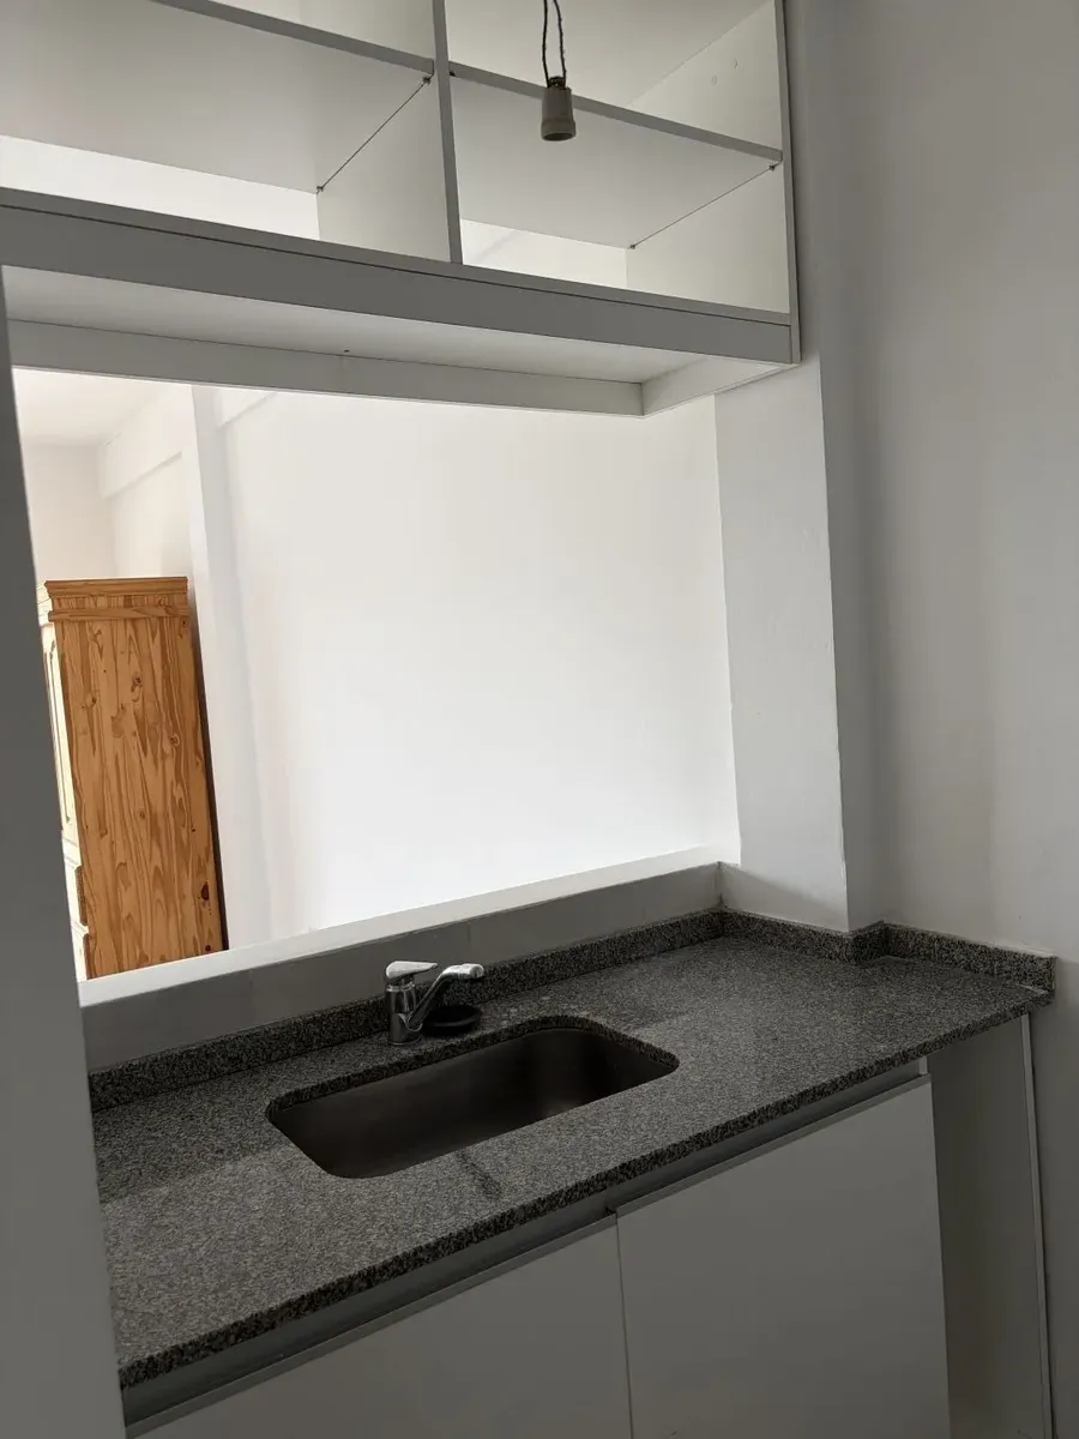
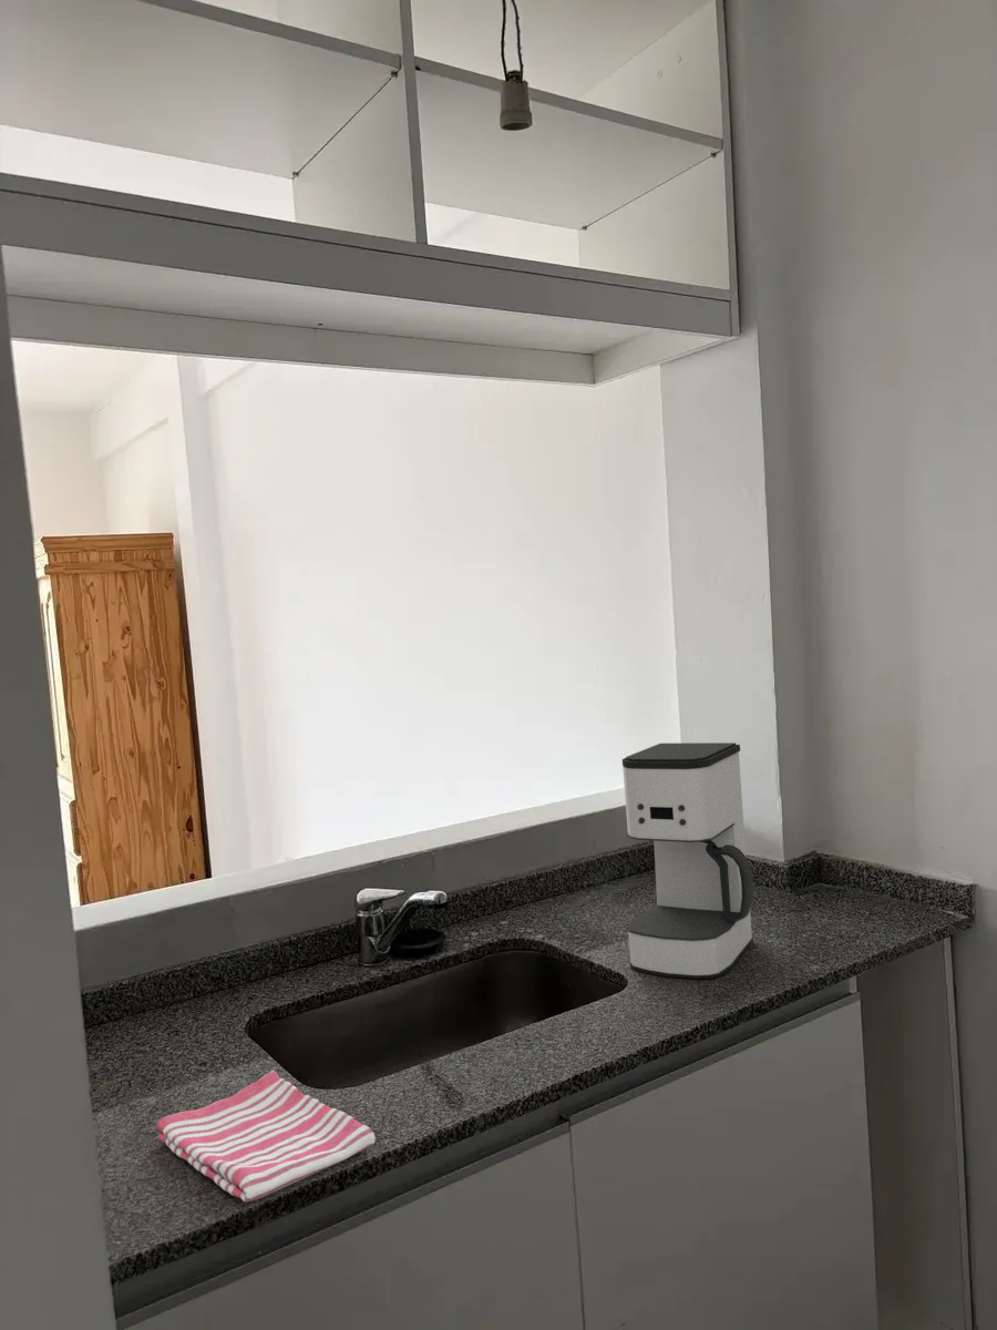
+ coffee maker (691, 855)
+ dish towel (263, 1130)
